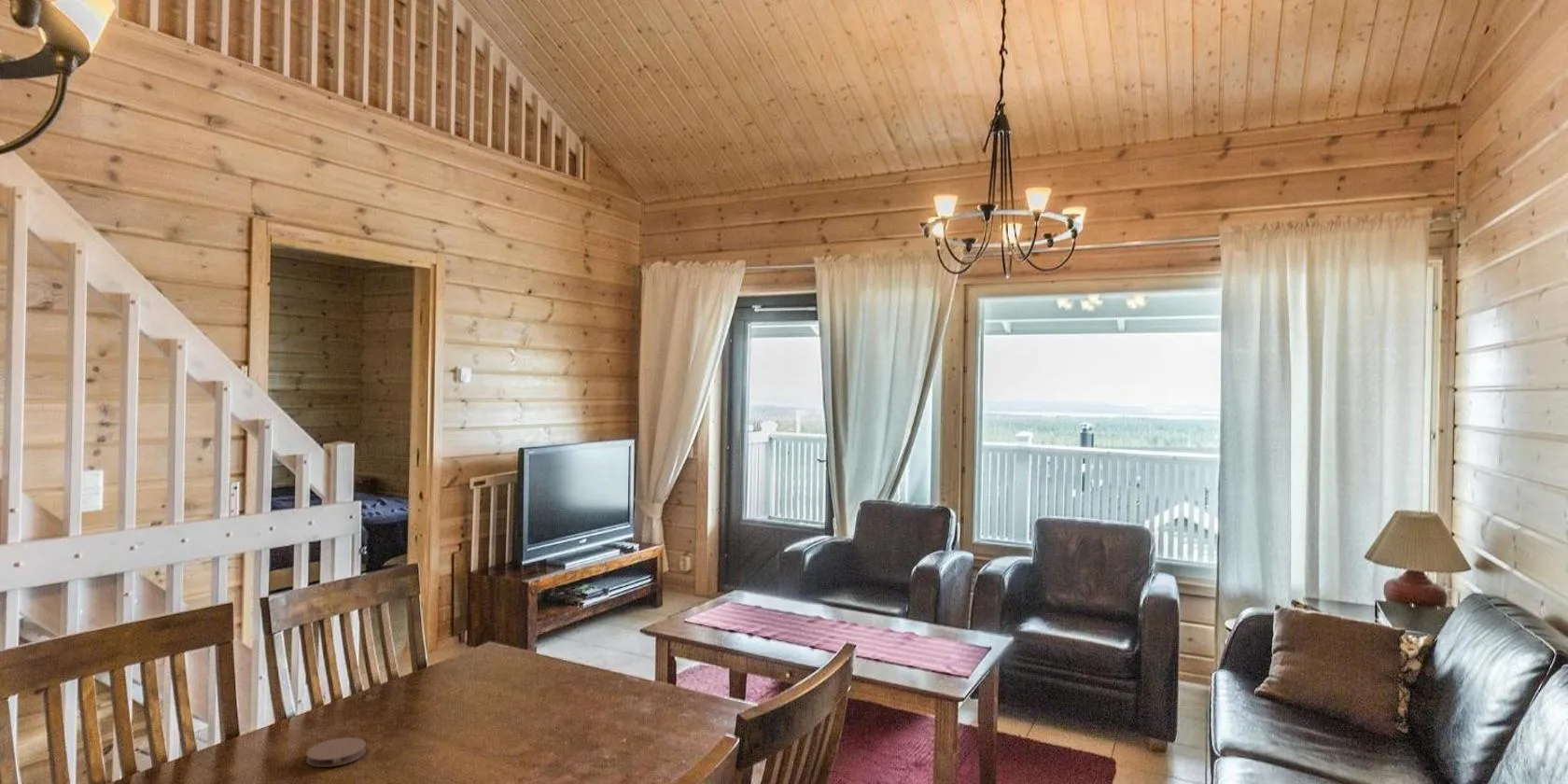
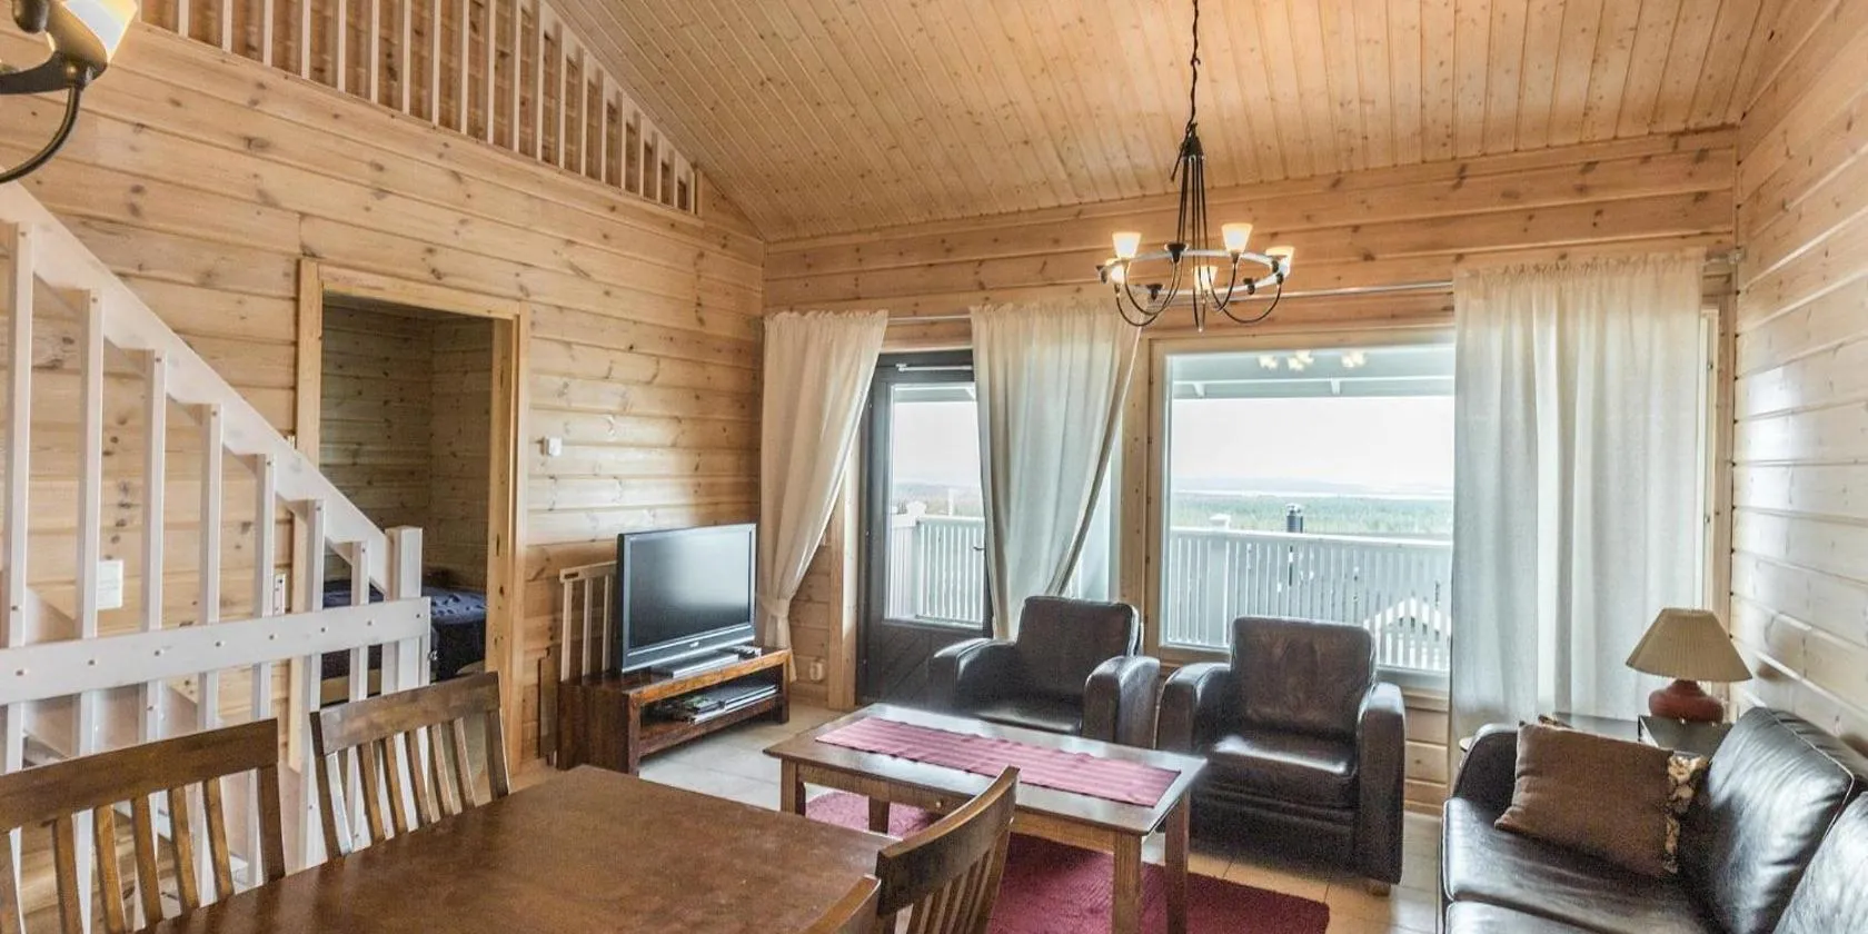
- coaster (336, 751)
